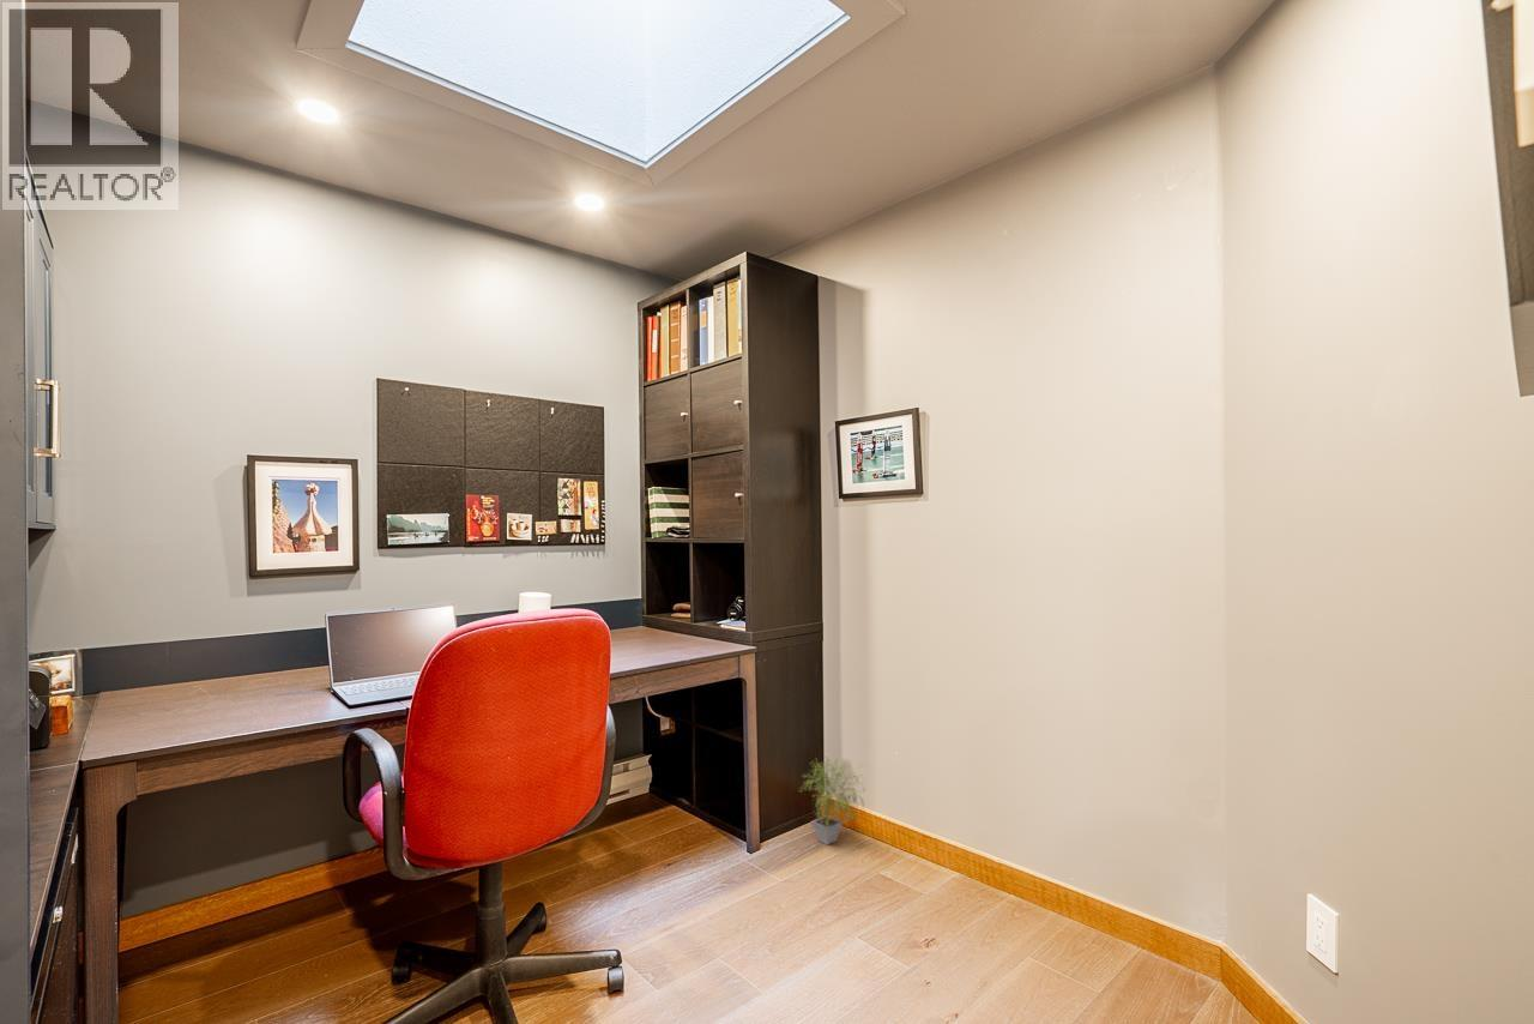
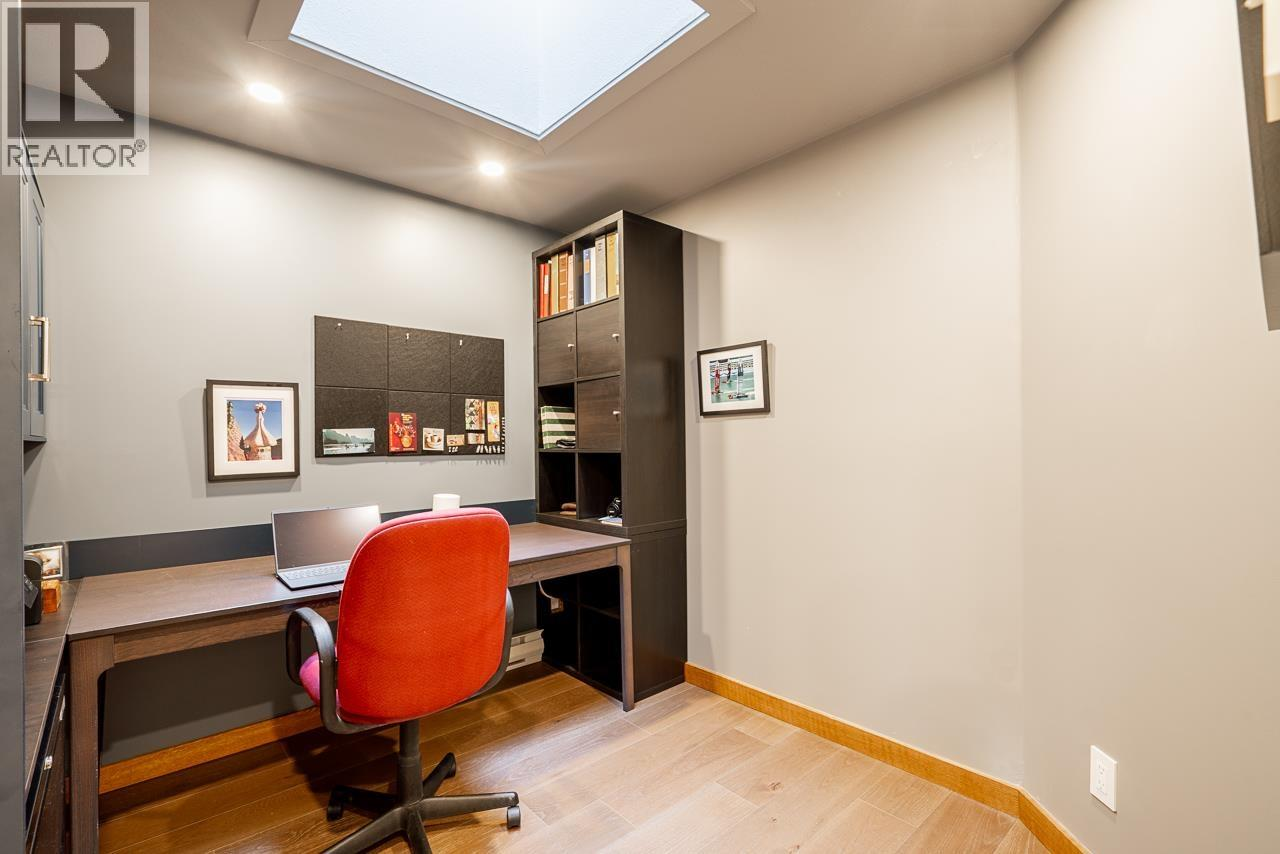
- potted plant (832, 796)
